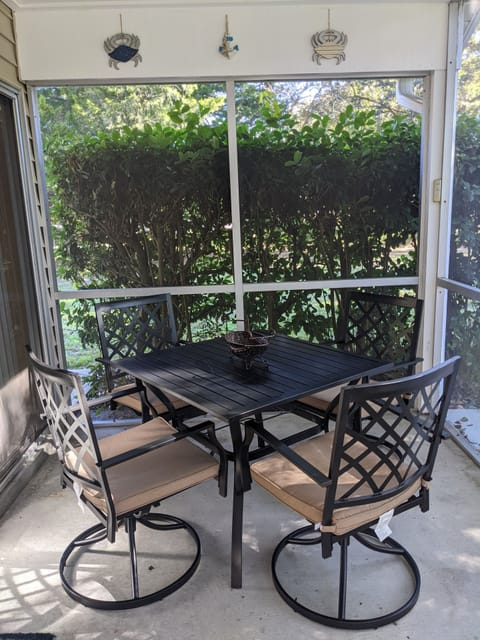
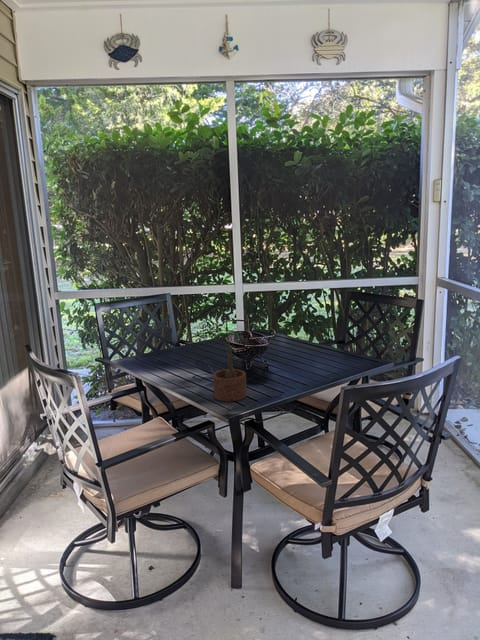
+ potted plant (229, 363)
